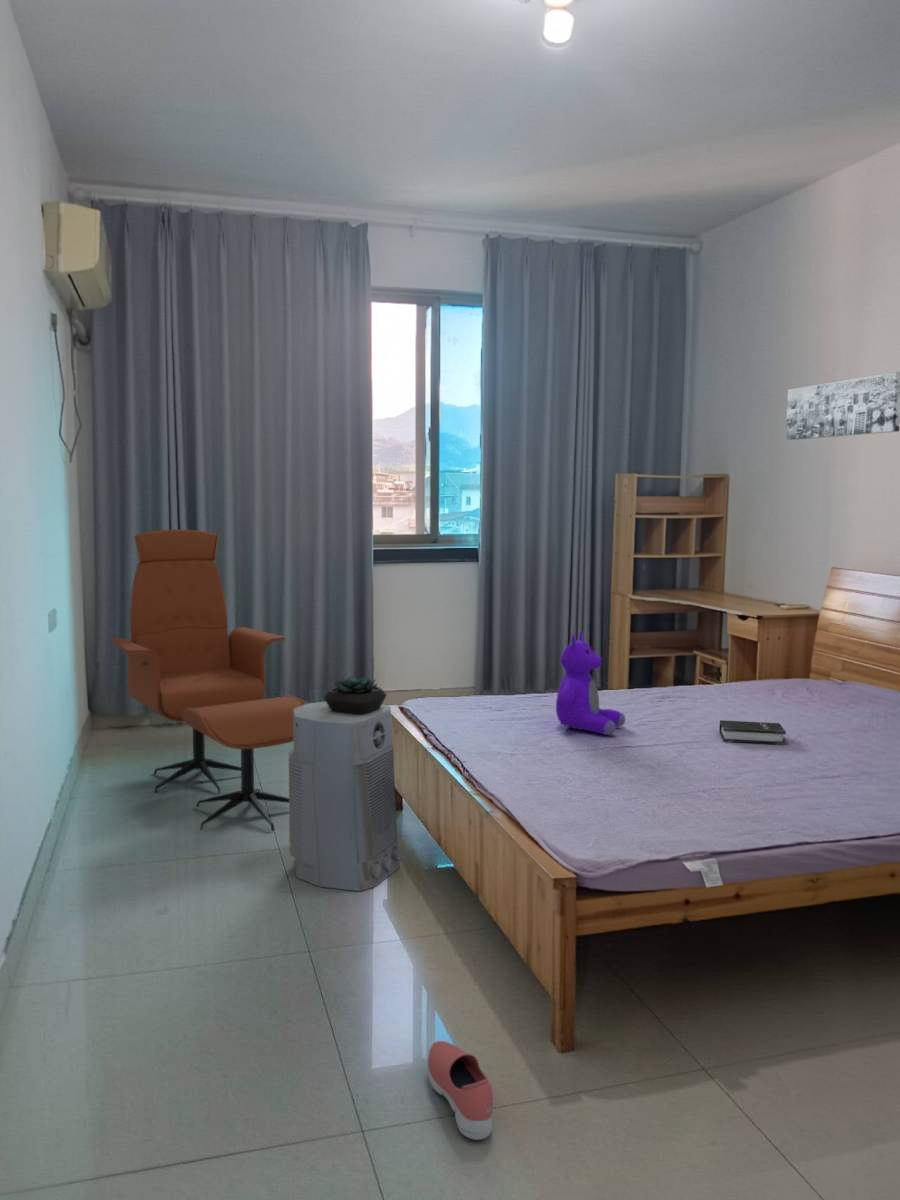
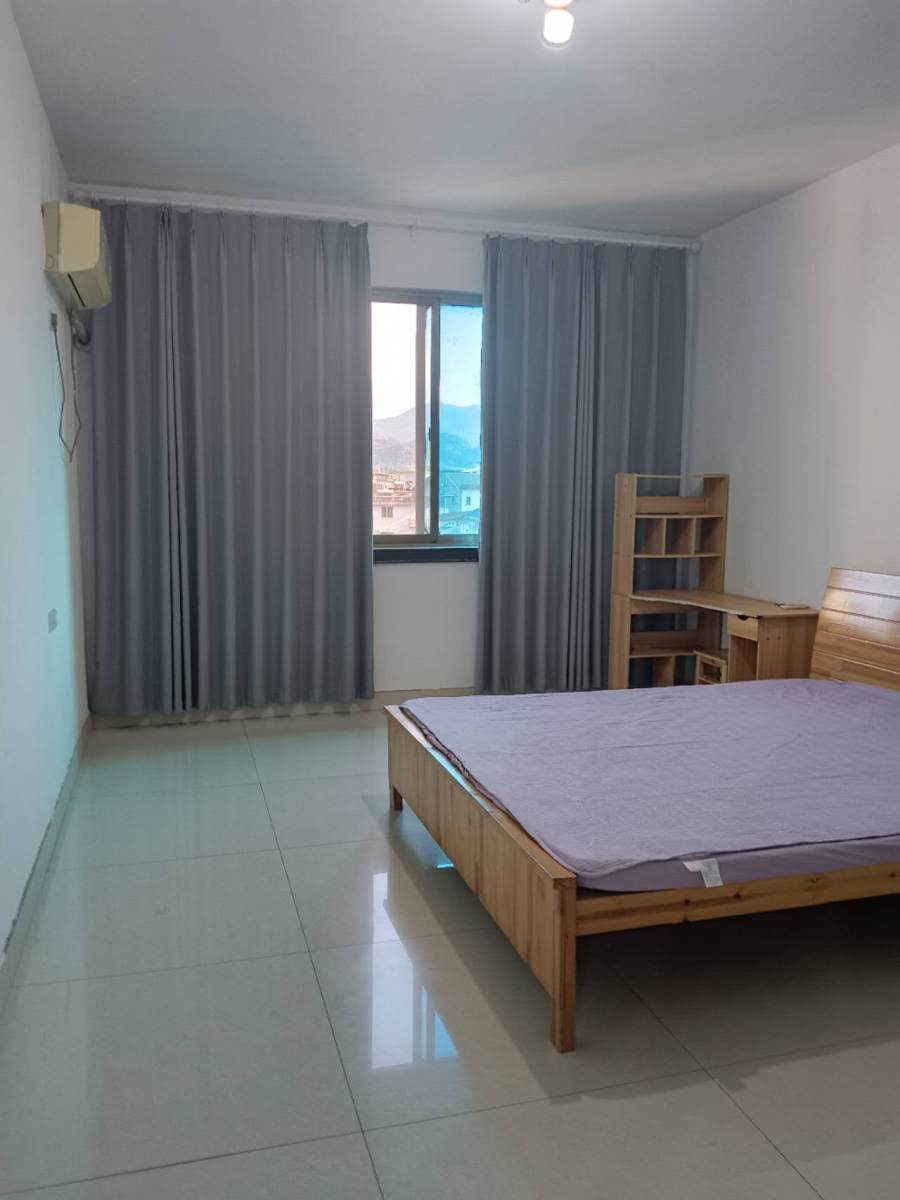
- stuffed bear (590, 681)
- lounge chair (219, 666)
- hardback book (751, 731)
- wall art (839, 408)
- succulent plant (355, 693)
- air purifier (341, 790)
- shoe (461, 1075)
